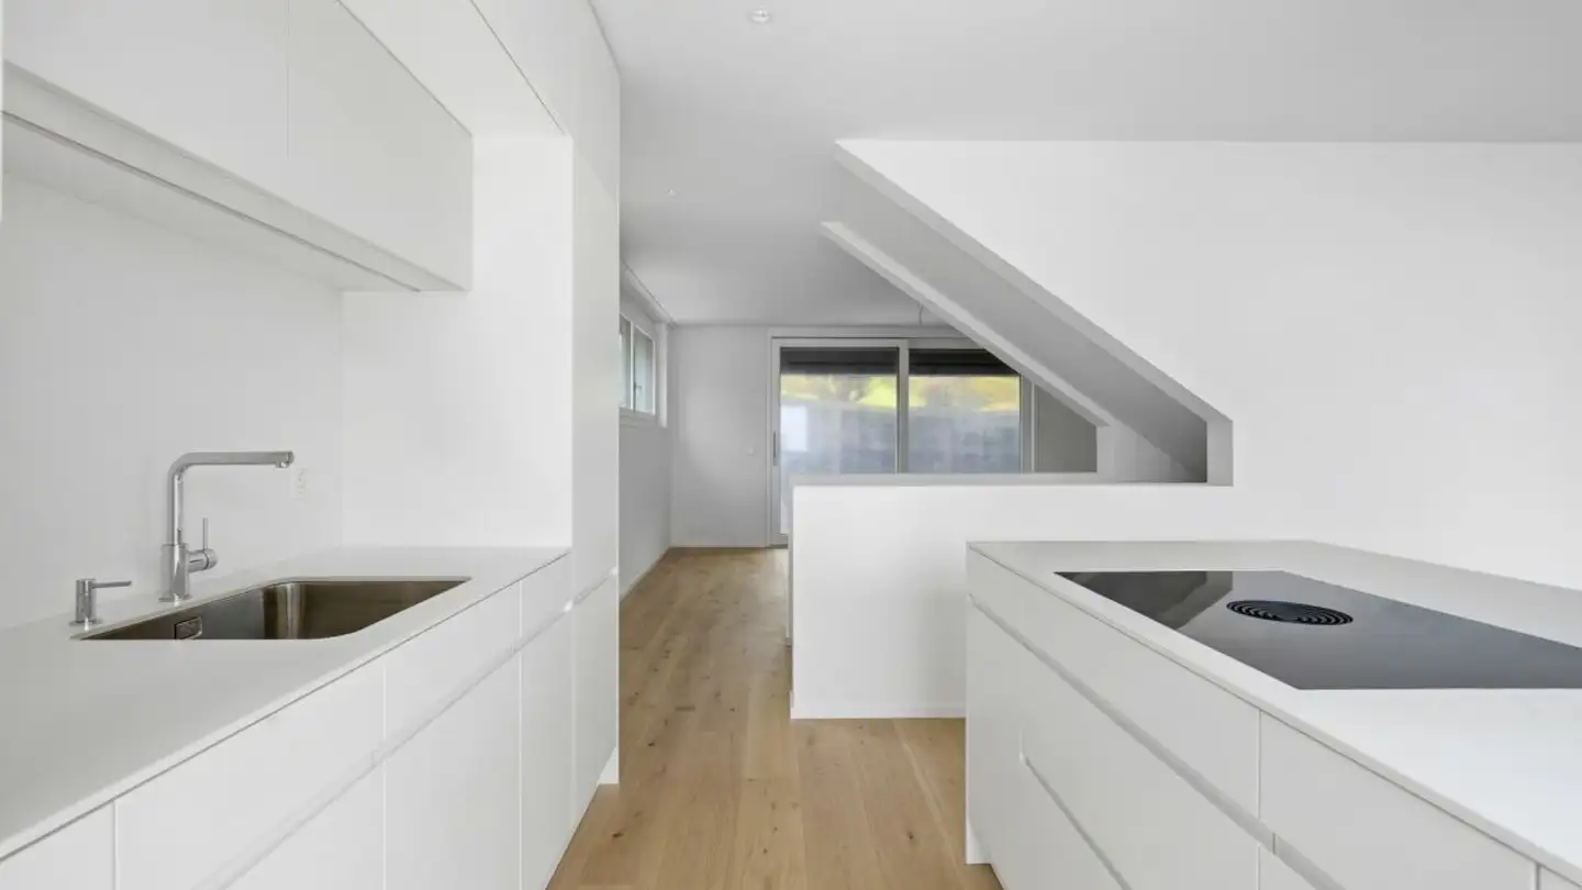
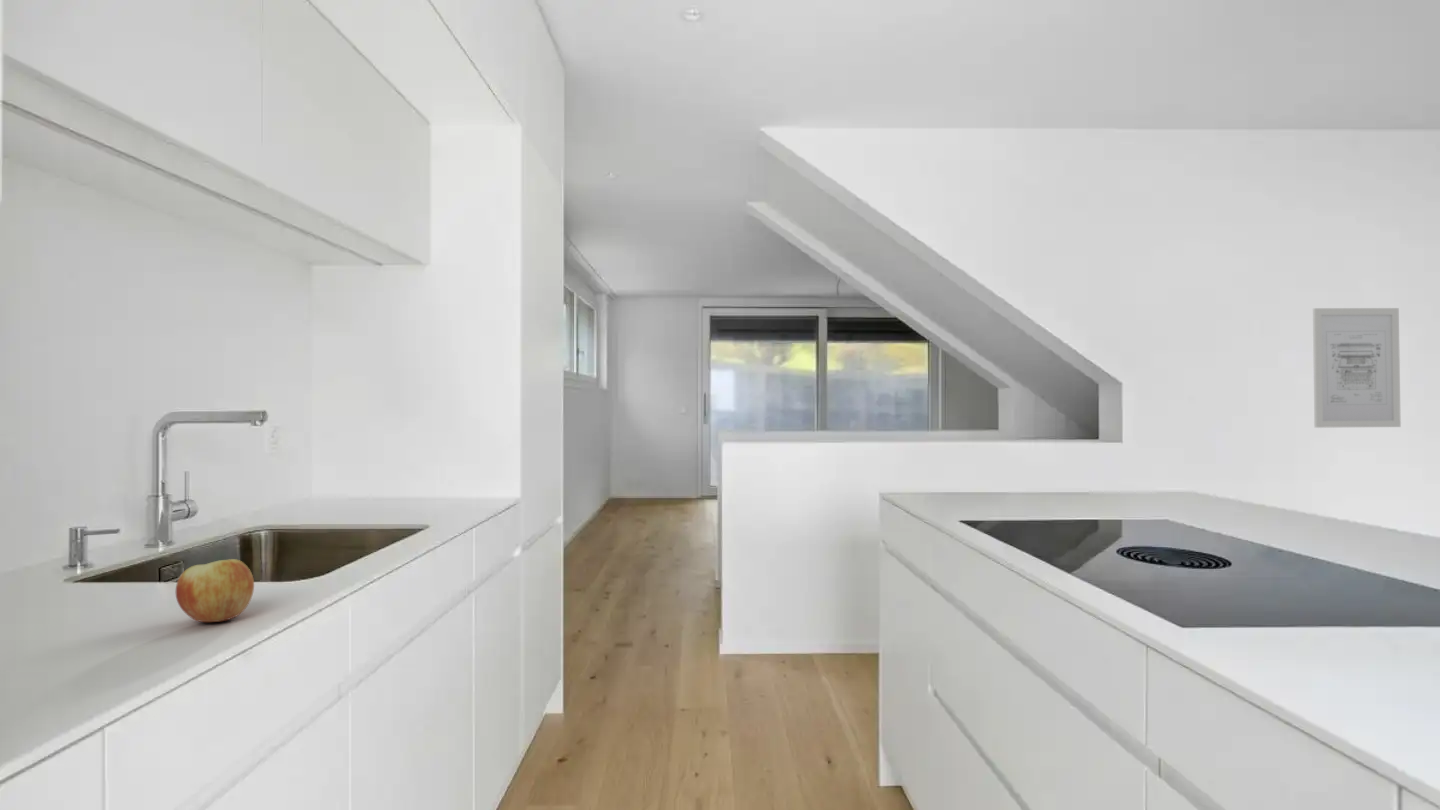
+ apple (217, 589)
+ wall art (1356, 367)
